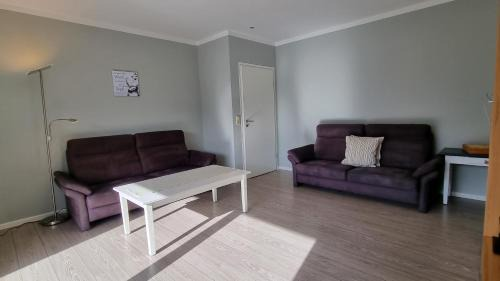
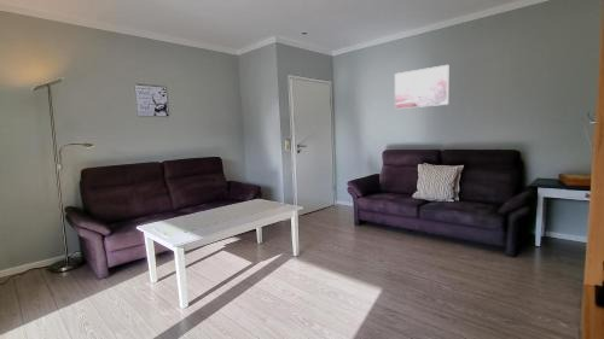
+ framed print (419, 88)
